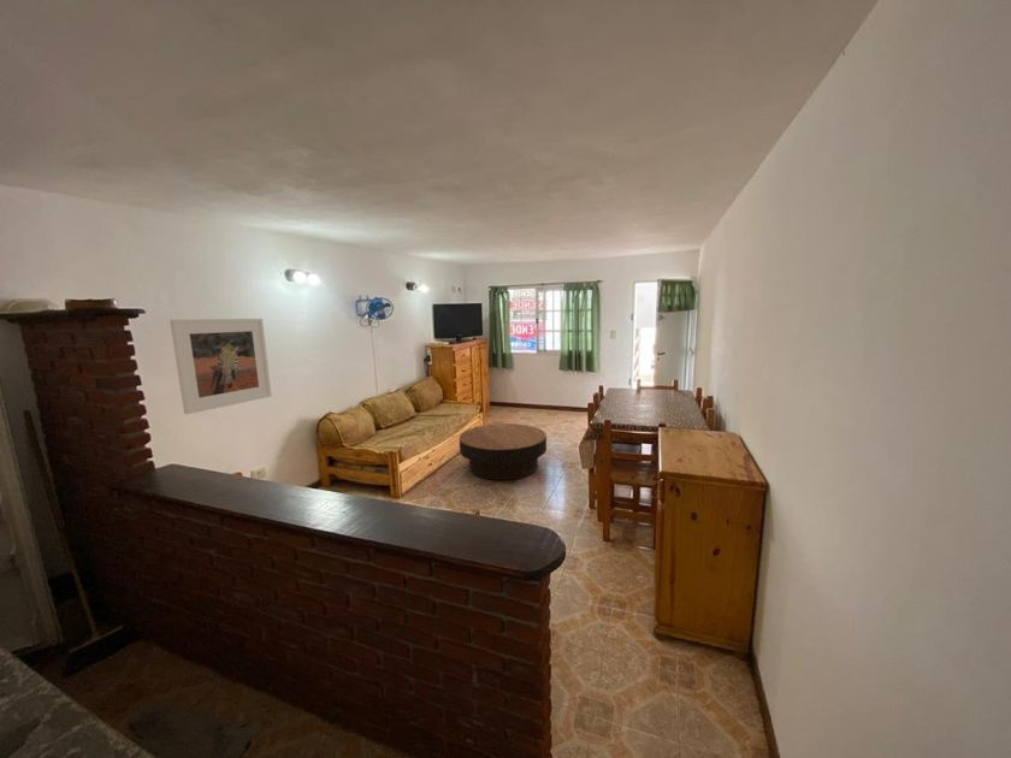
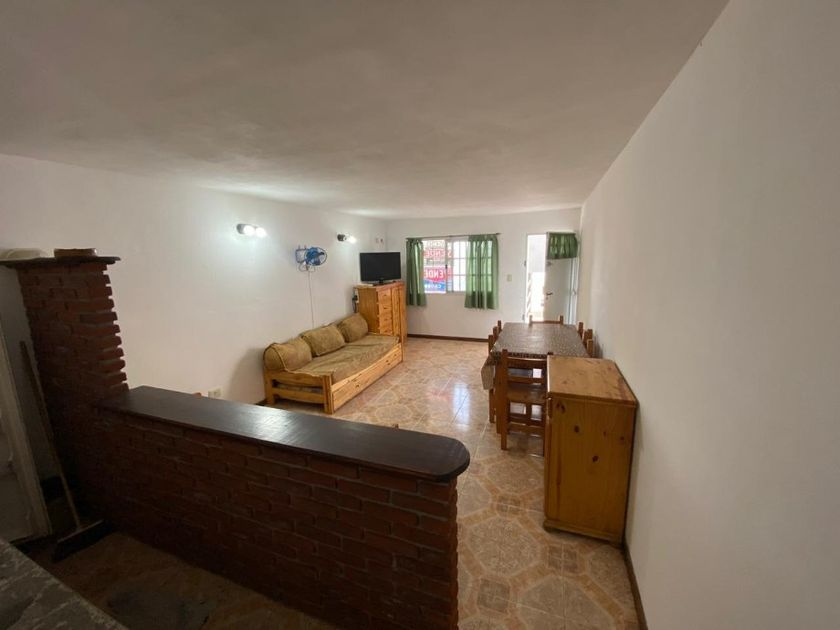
- coffee table (503, 450)
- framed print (226, 362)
